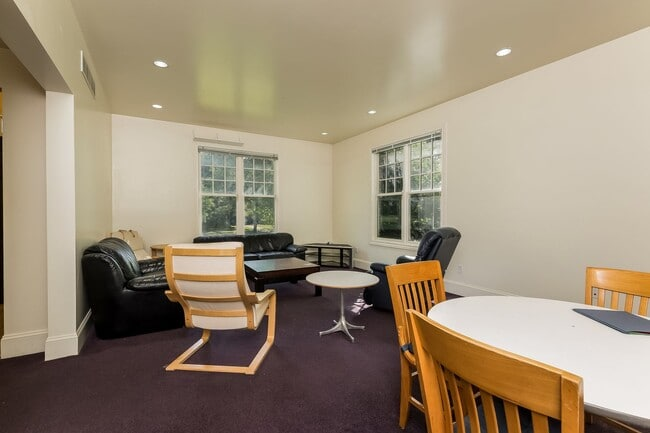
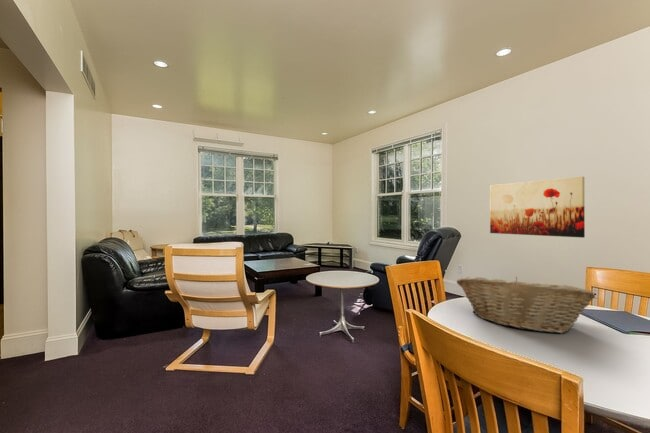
+ fruit basket (518, 297)
+ wall art (531, 208)
